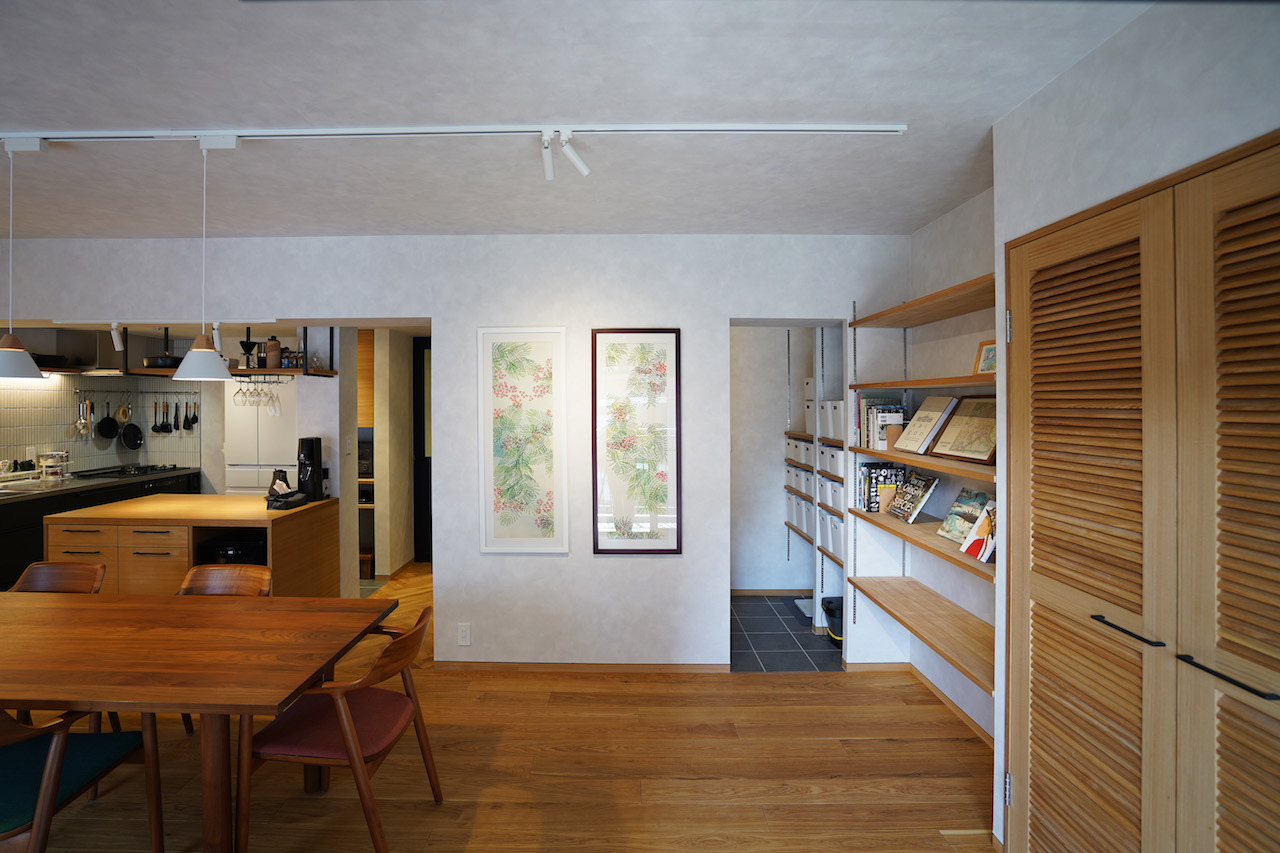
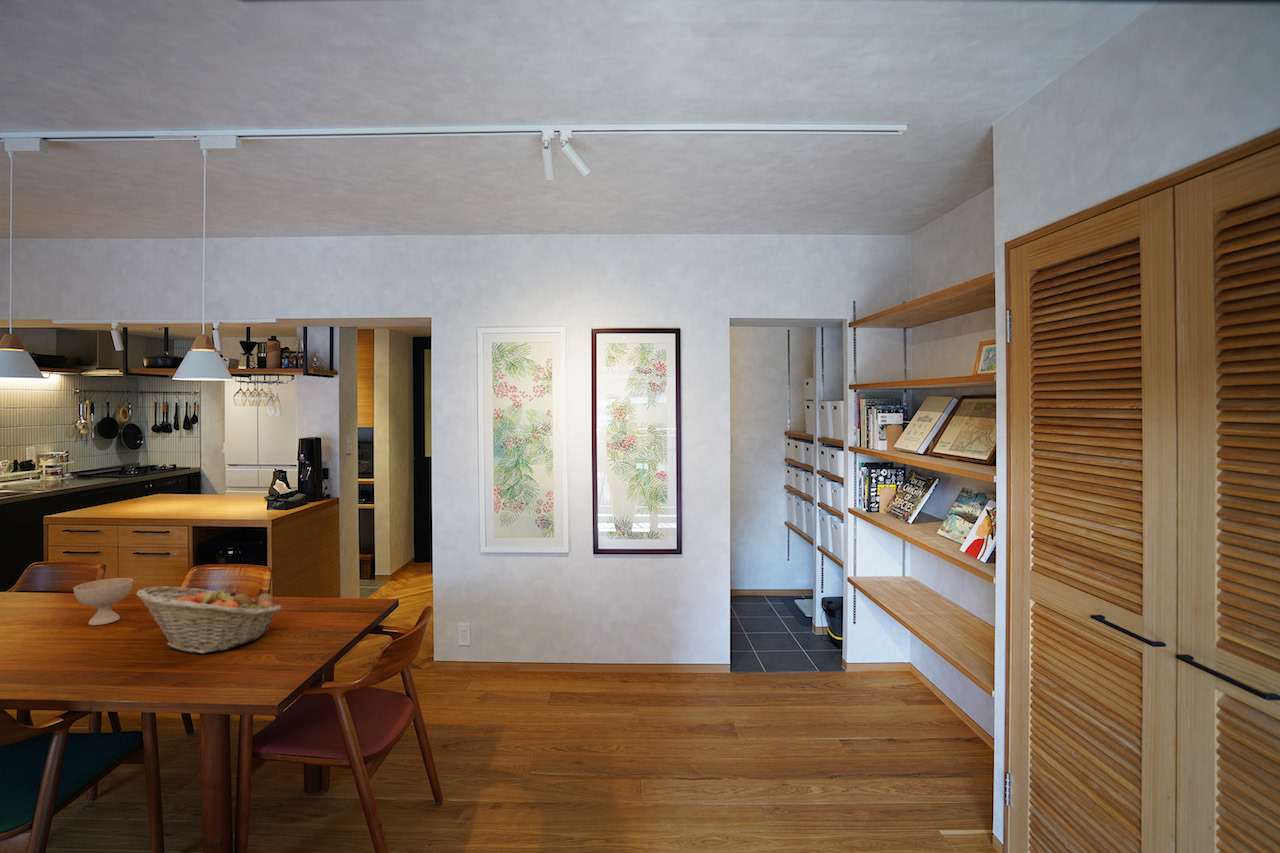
+ bowl (104, 602)
+ fruit basket (211, 610)
